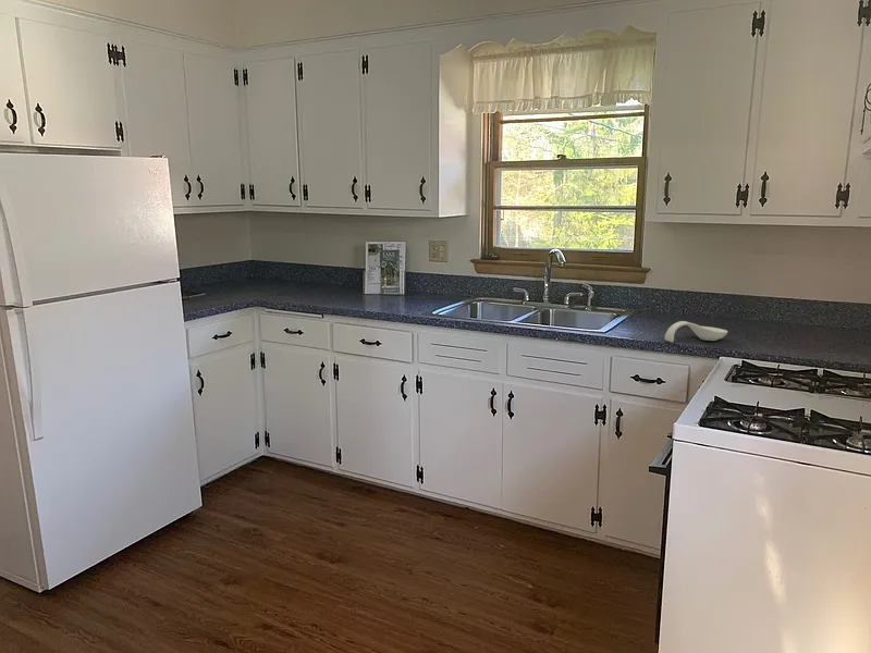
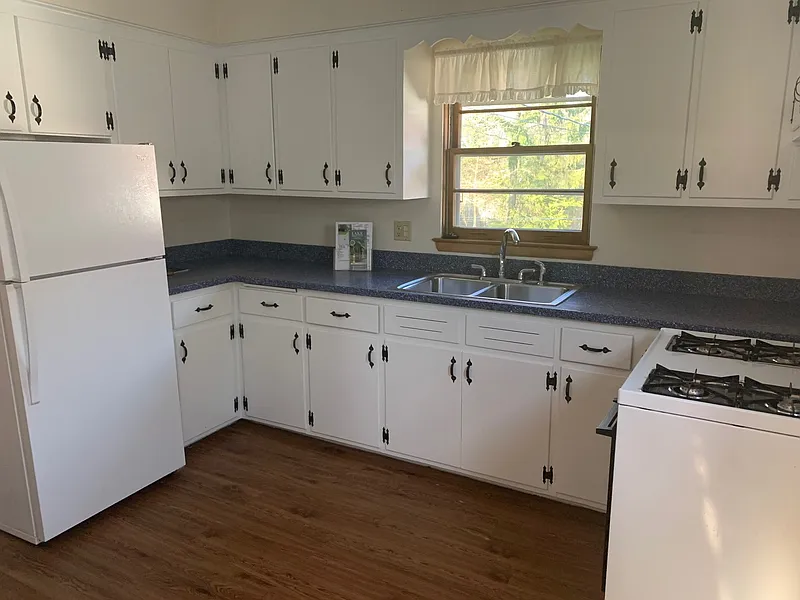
- spoon rest (696, 330)
